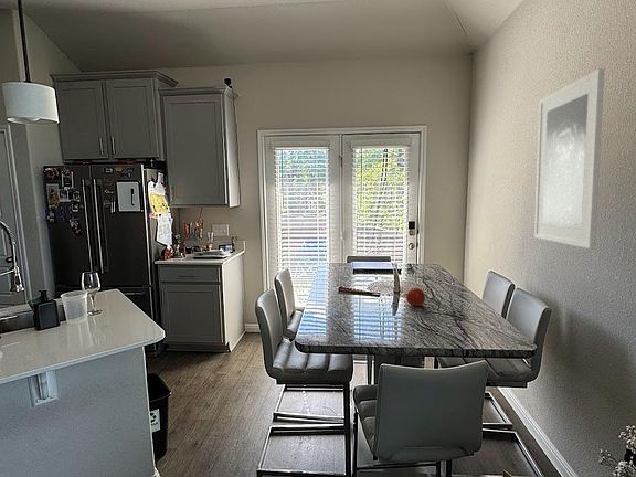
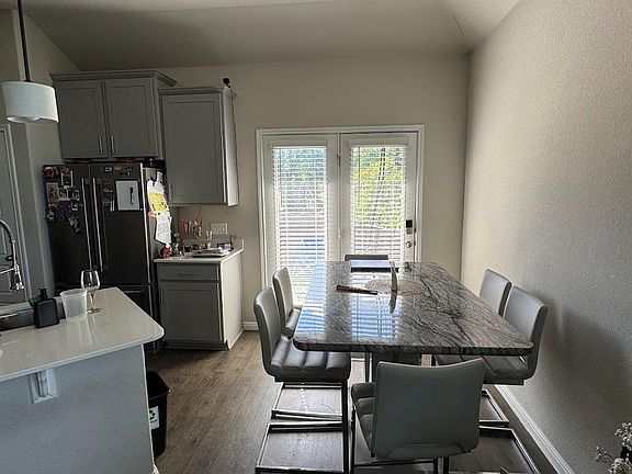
- fruit (415, 296)
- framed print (563, 166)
